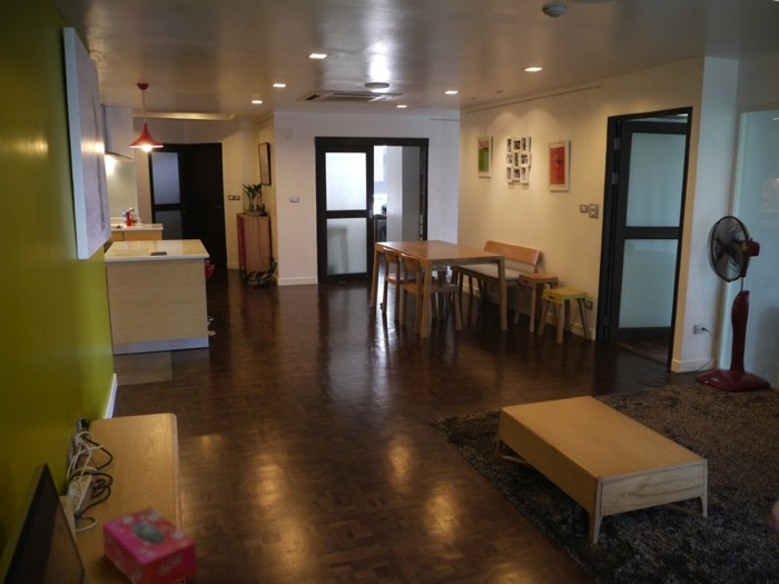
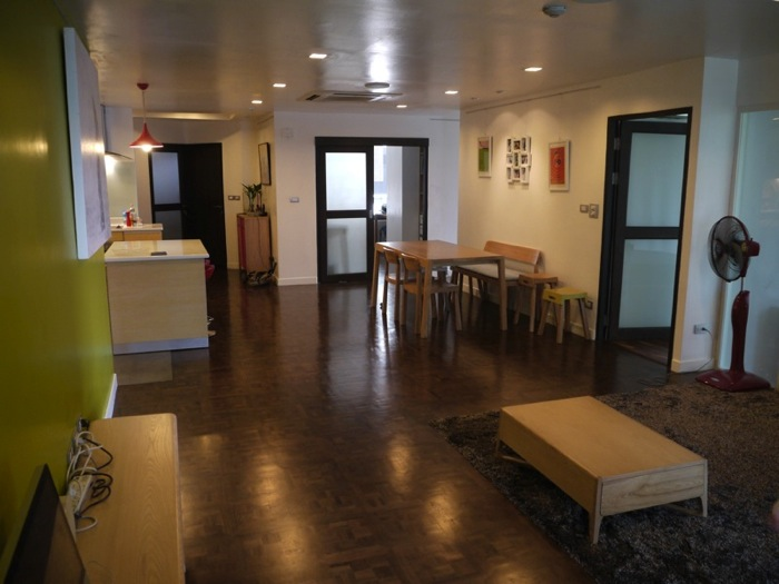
- tissue box (148, 548)
